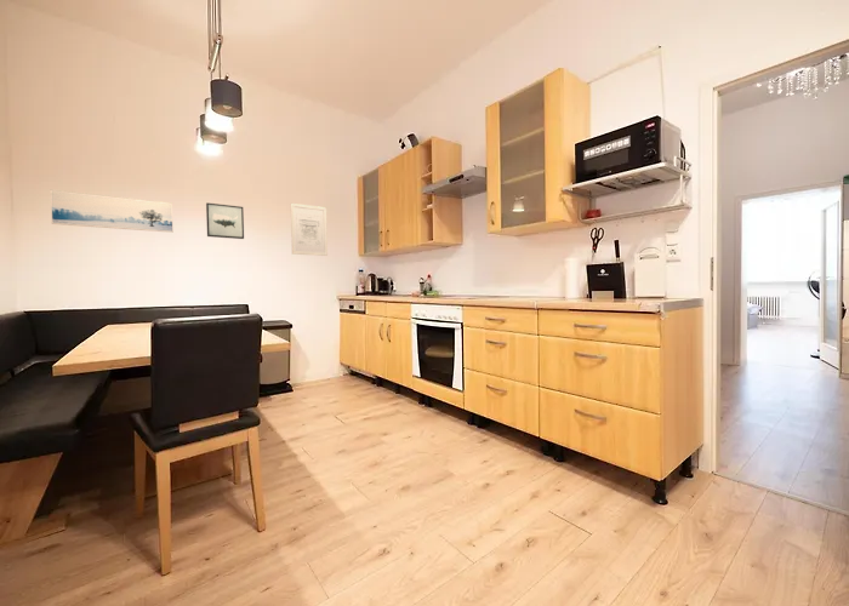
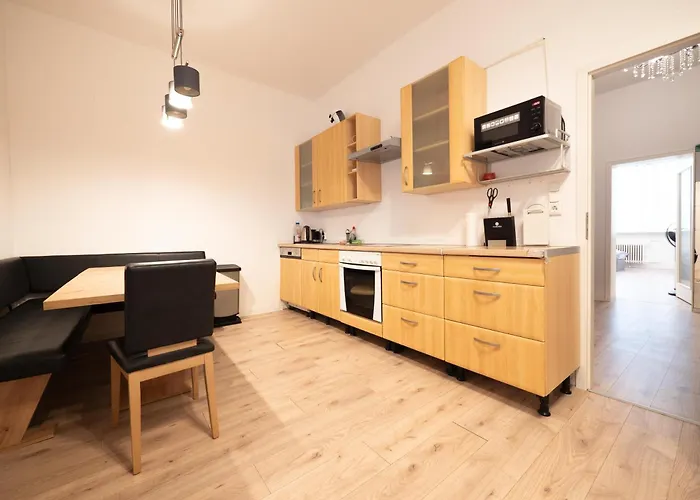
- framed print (116, 212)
- wall art (309, 229)
- wall art (224, 221)
